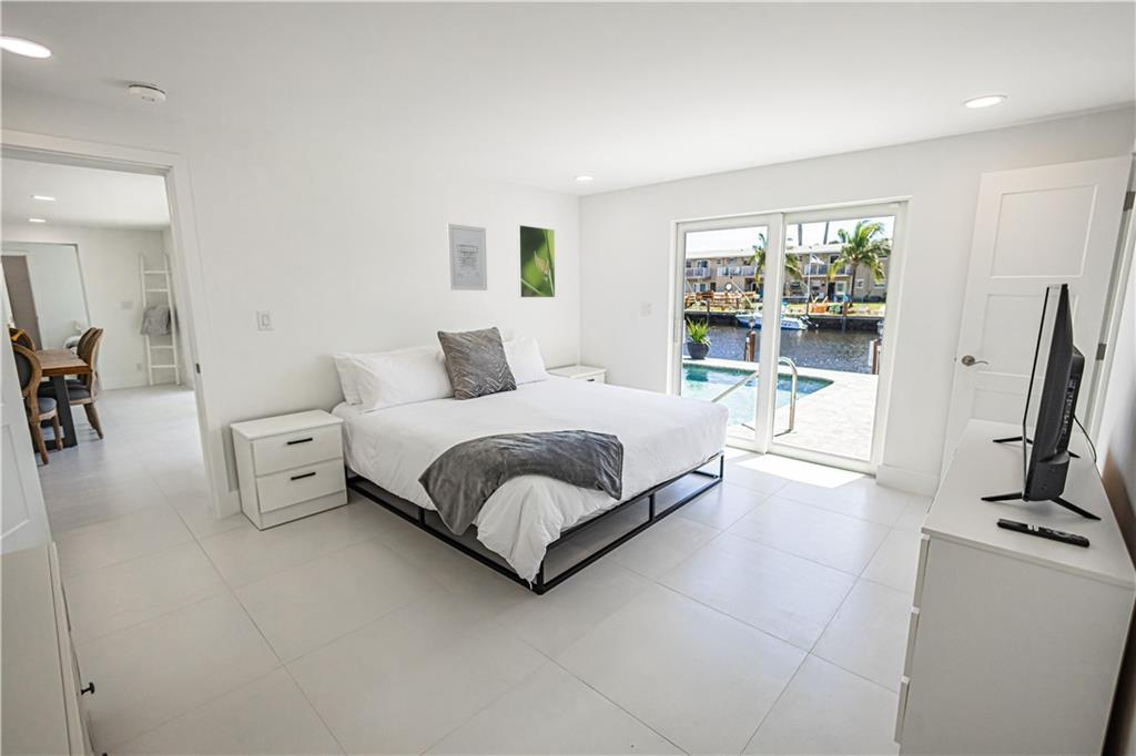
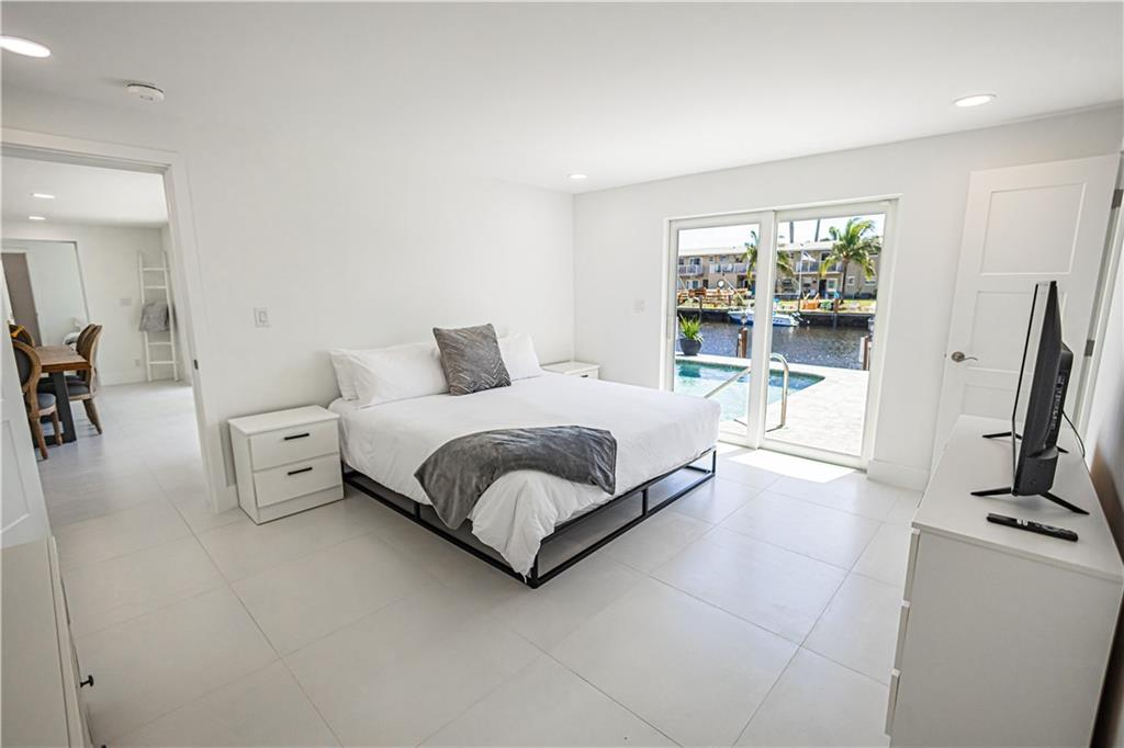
- wall art (467, 258)
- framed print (537, 263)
